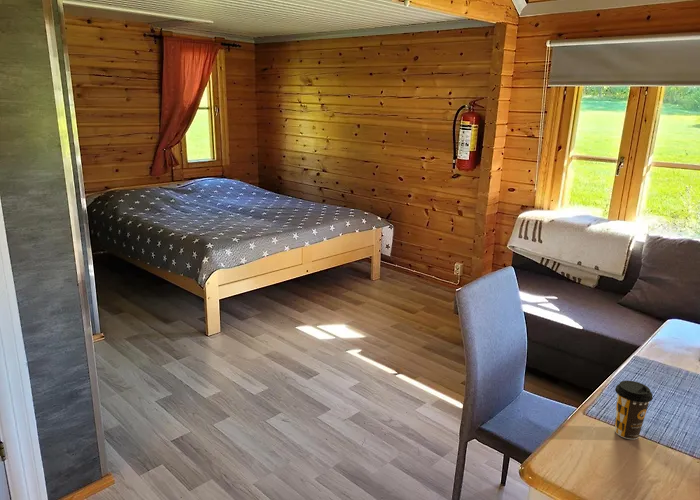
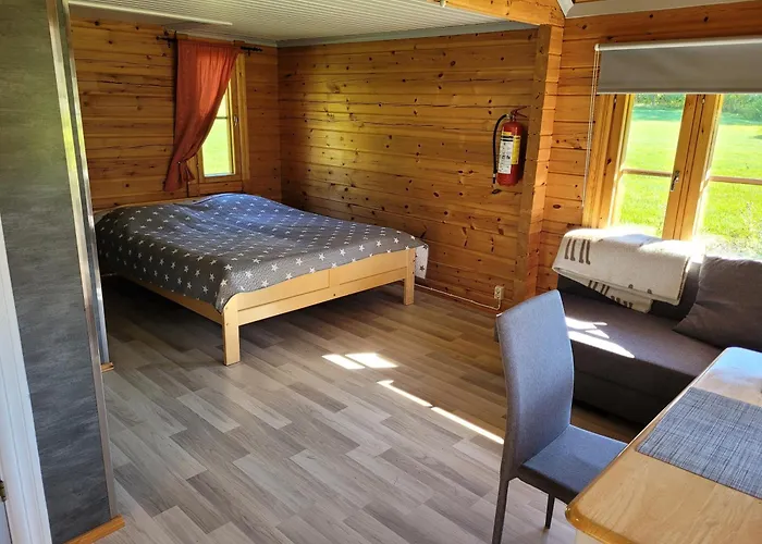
- coffee cup (630, 410)
